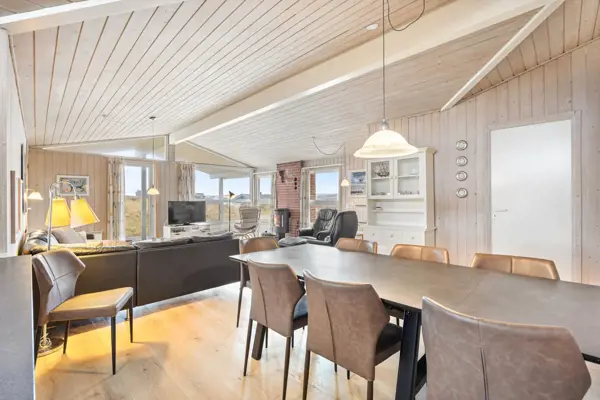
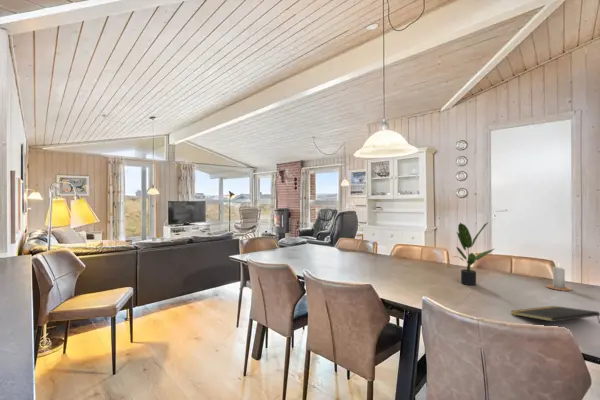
+ candle (558, 273)
+ potted plant (472, 253)
+ notepad (553, 313)
